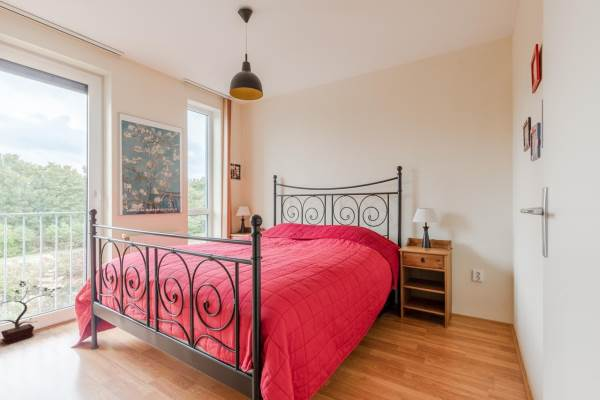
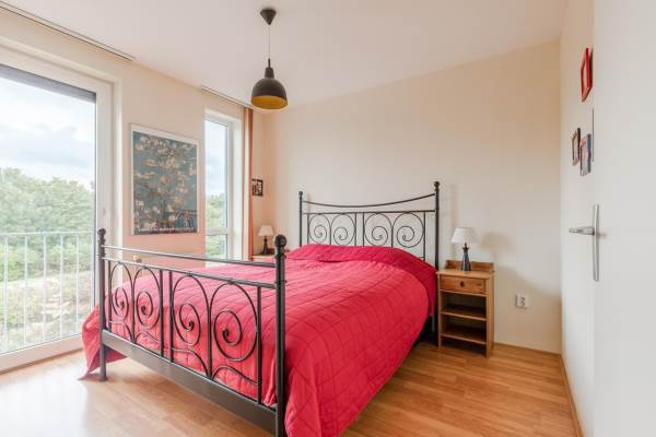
- potted plant (26, 308)
